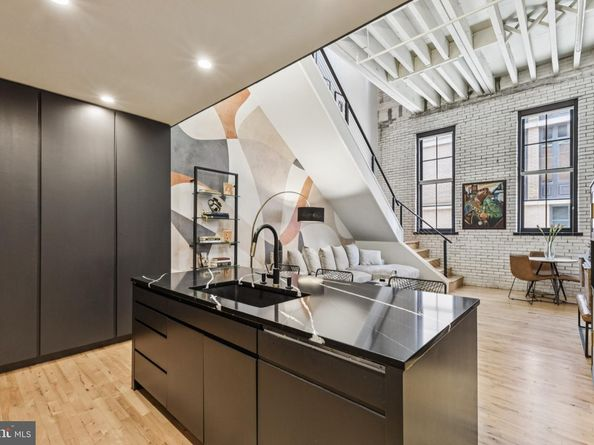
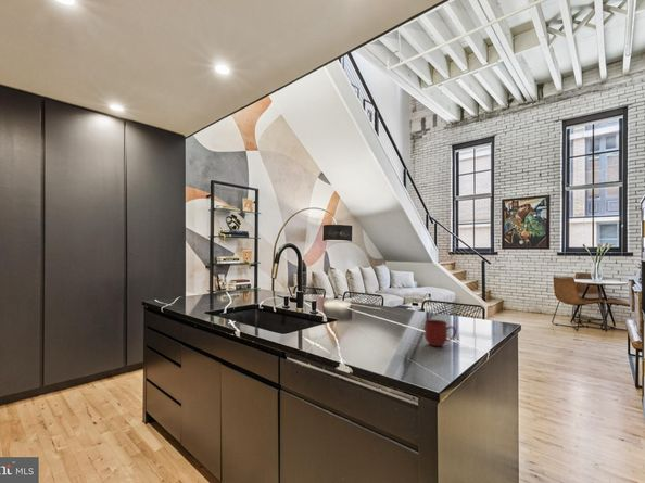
+ mug (440, 333)
